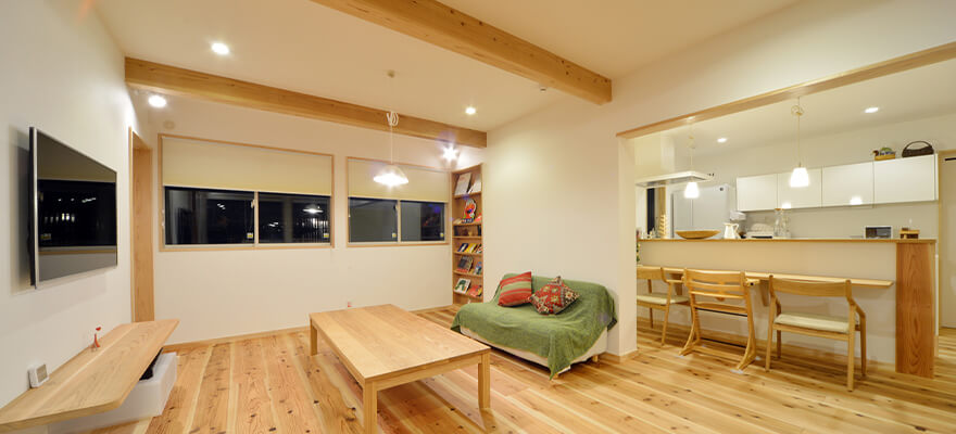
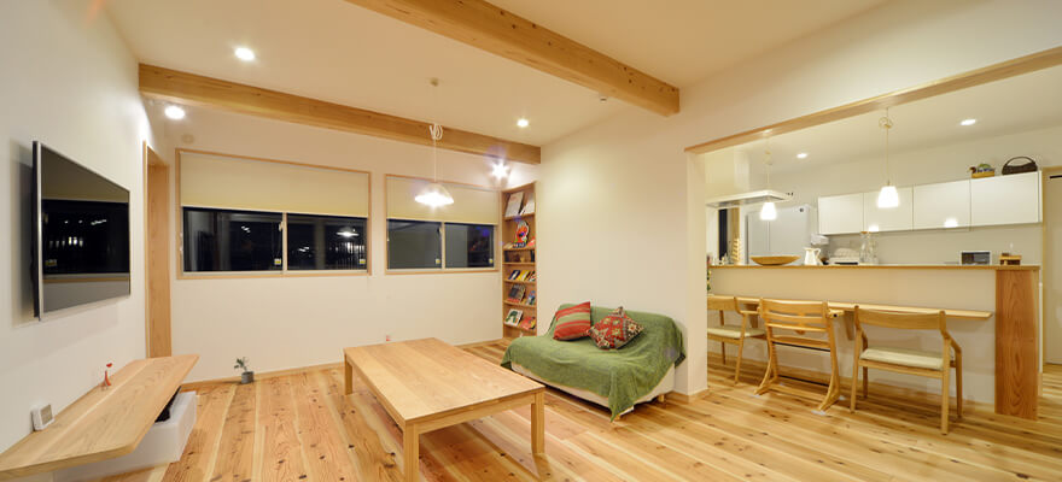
+ potted plant (245, 370)
